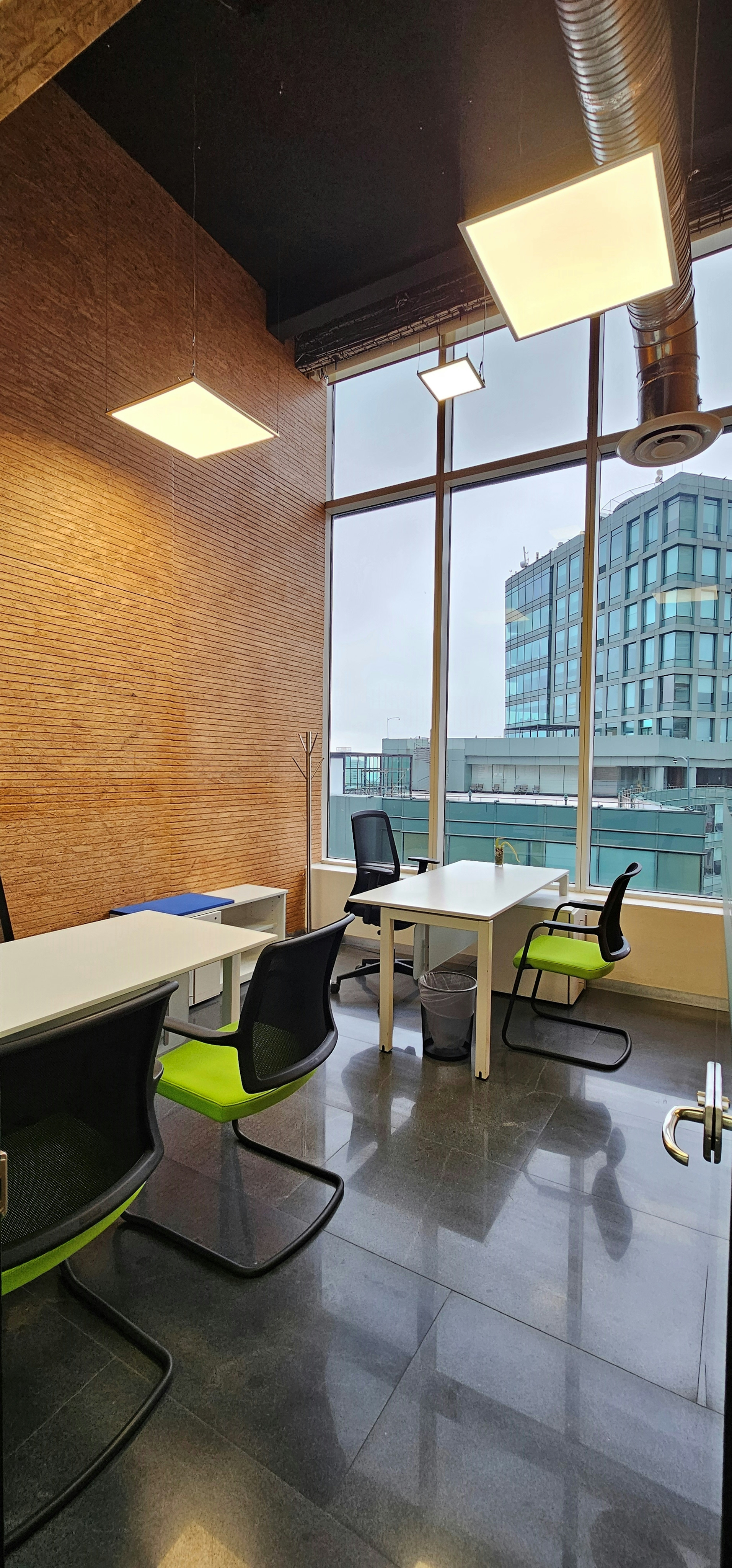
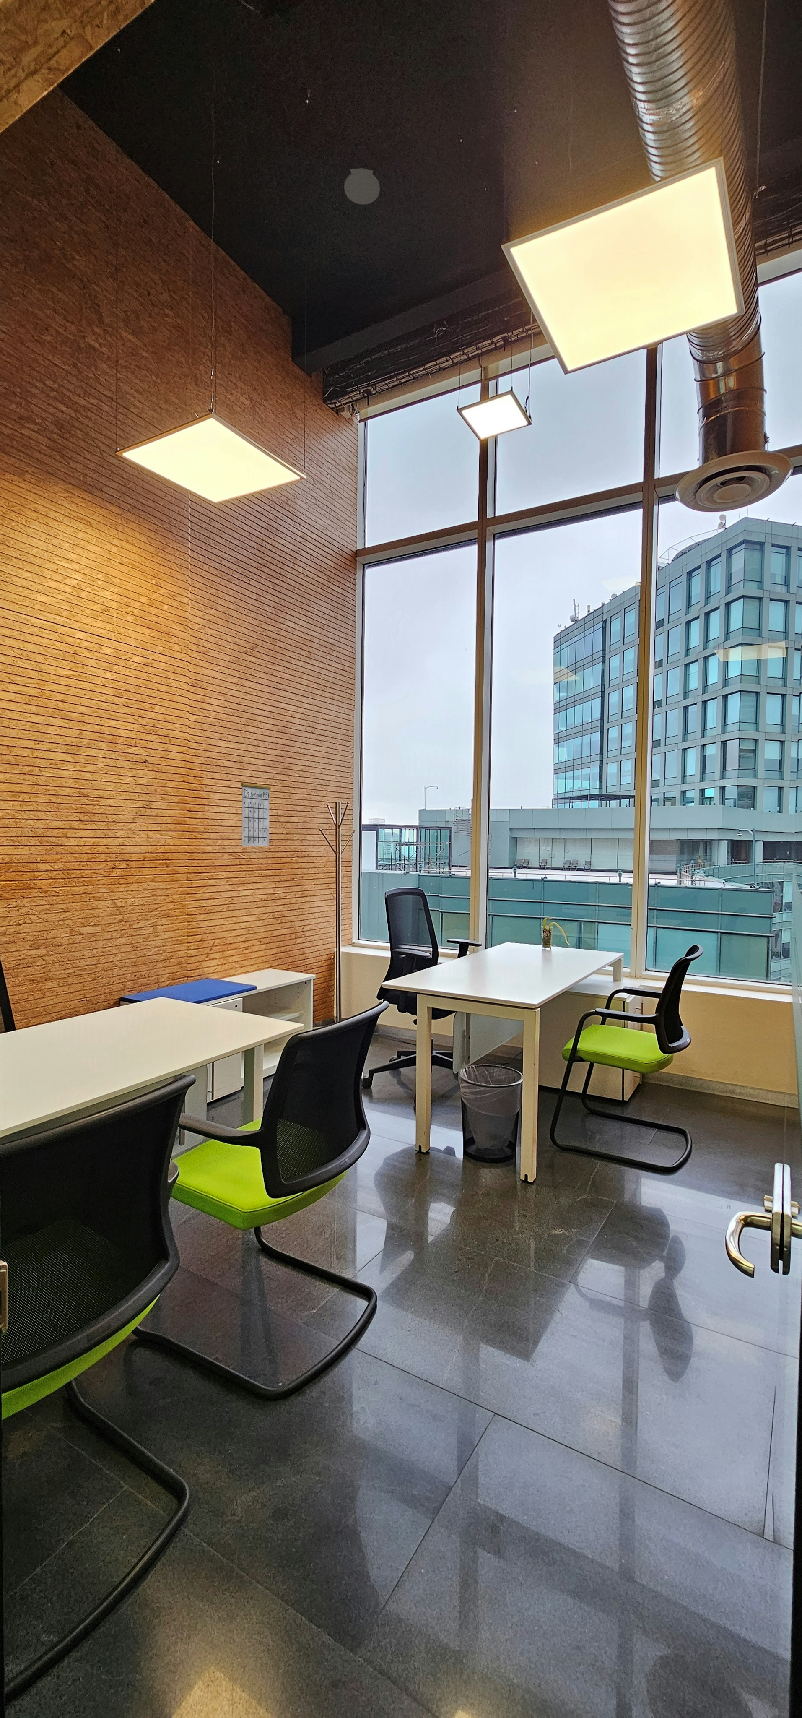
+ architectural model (362, 180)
+ calendar (255, 808)
